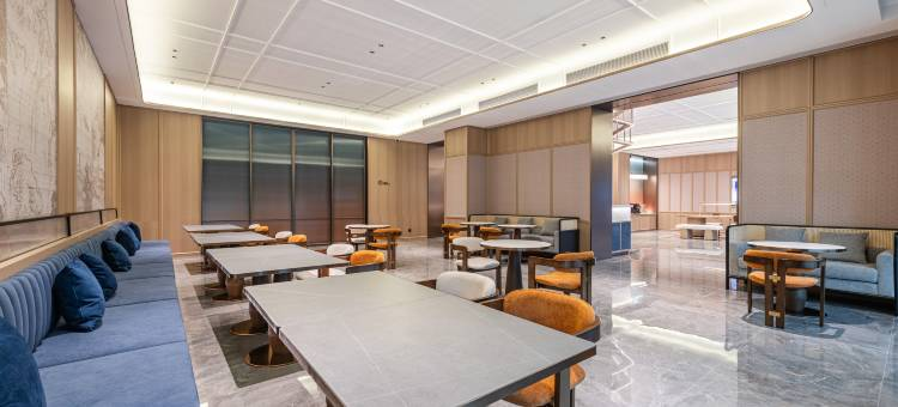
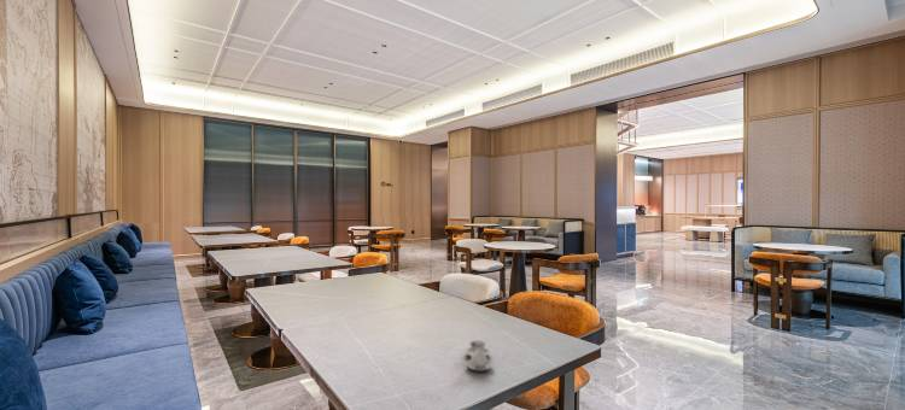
+ chinaware (478, 352)
